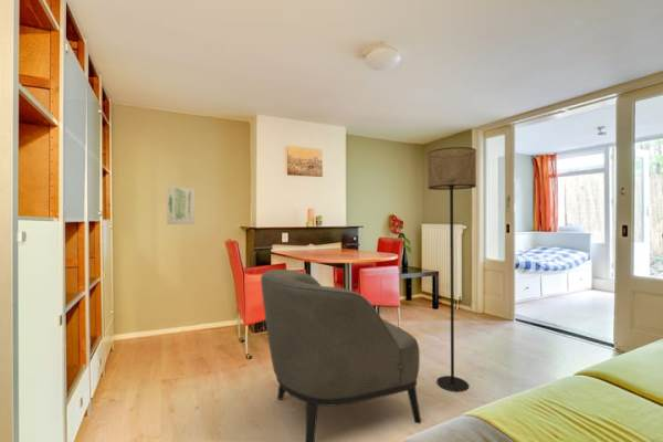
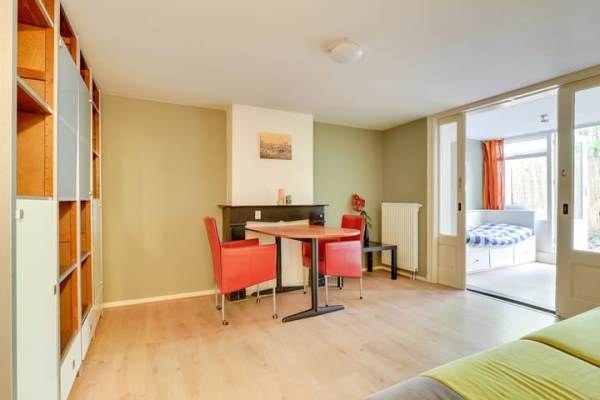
- wall art (180, 206)
- armchair (334, 339)
- floor lamp (451, 267)
